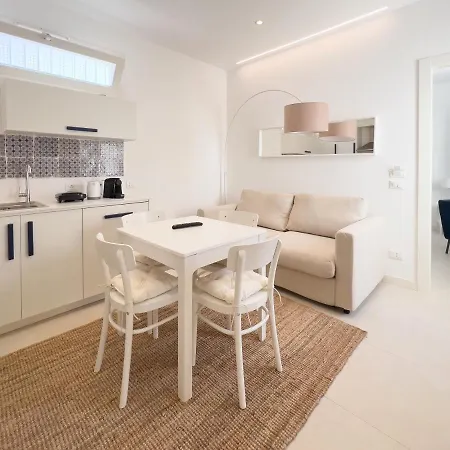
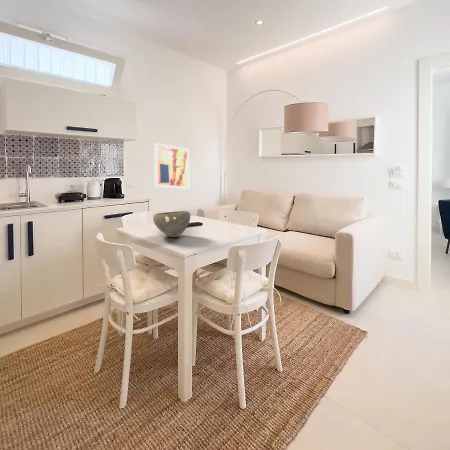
+ bowl (172, 224)
+ wall art (172, 167)
